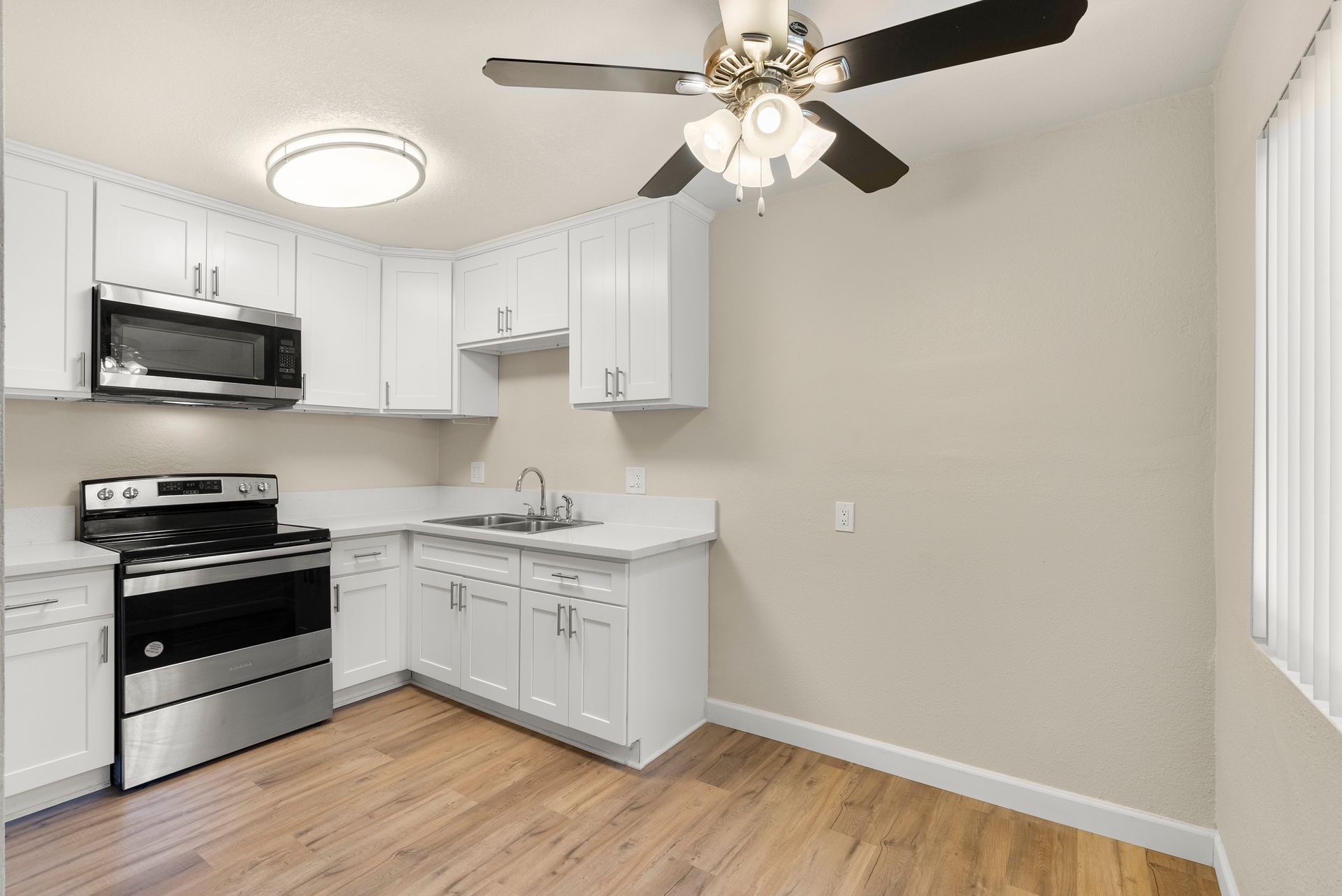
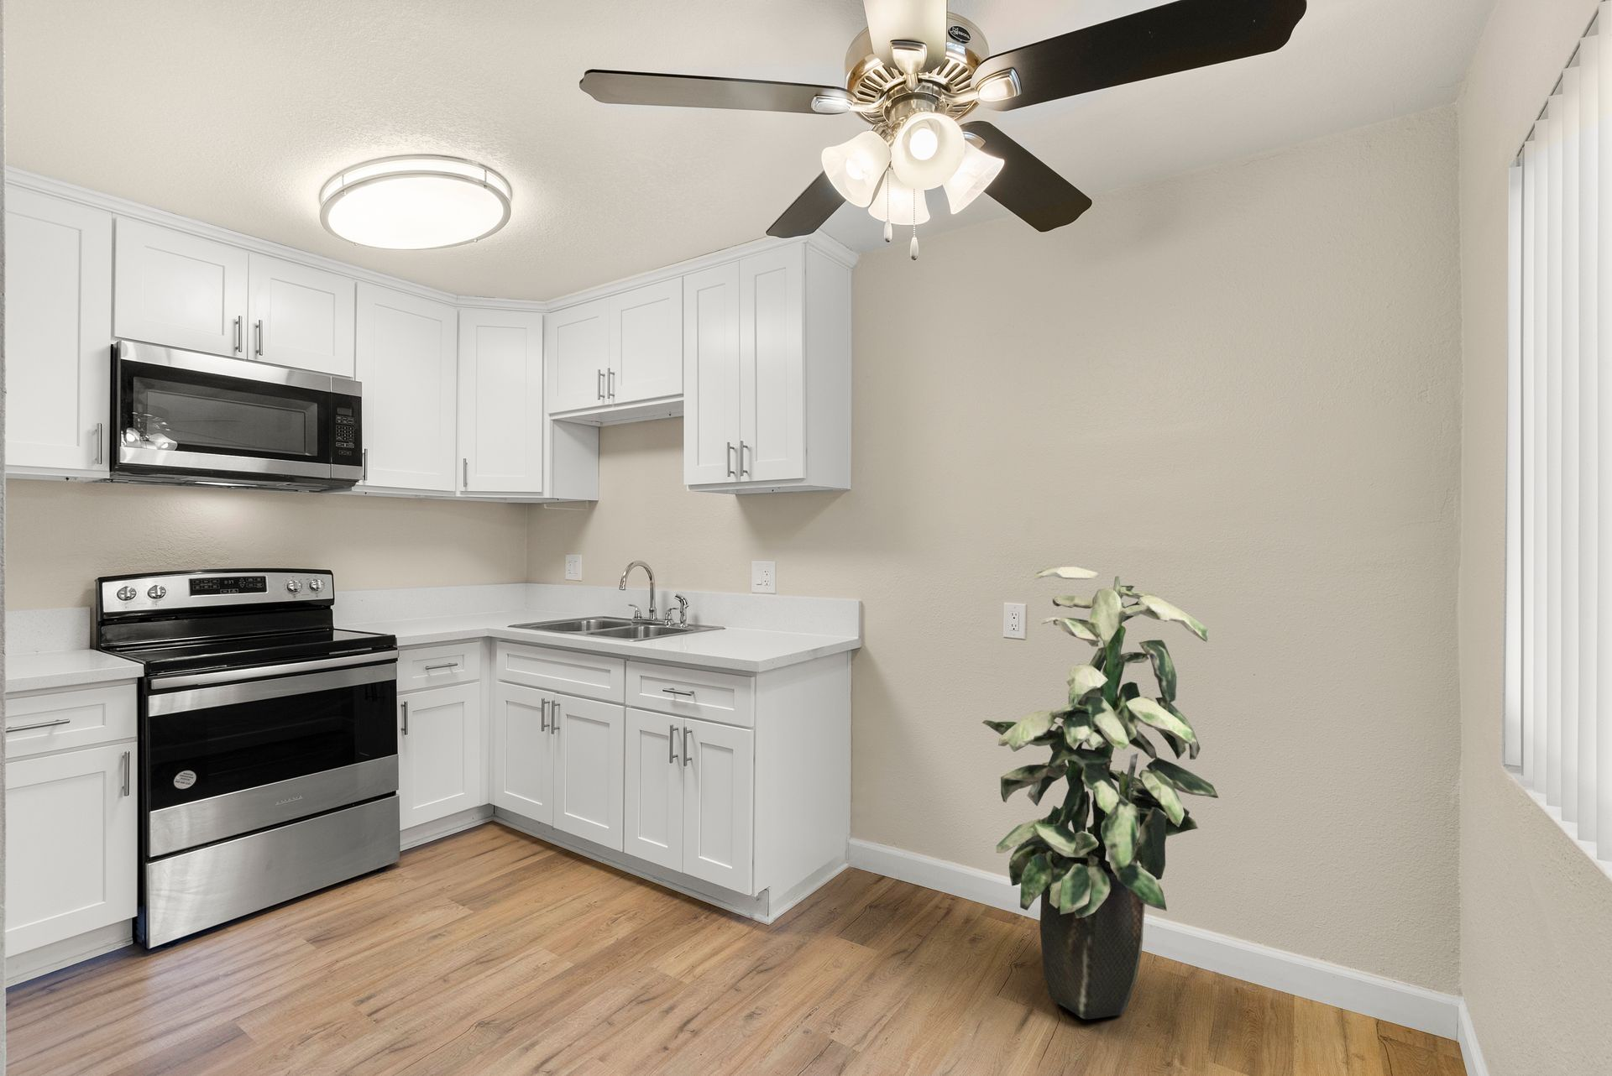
+ indoor plant (1091, 781)
